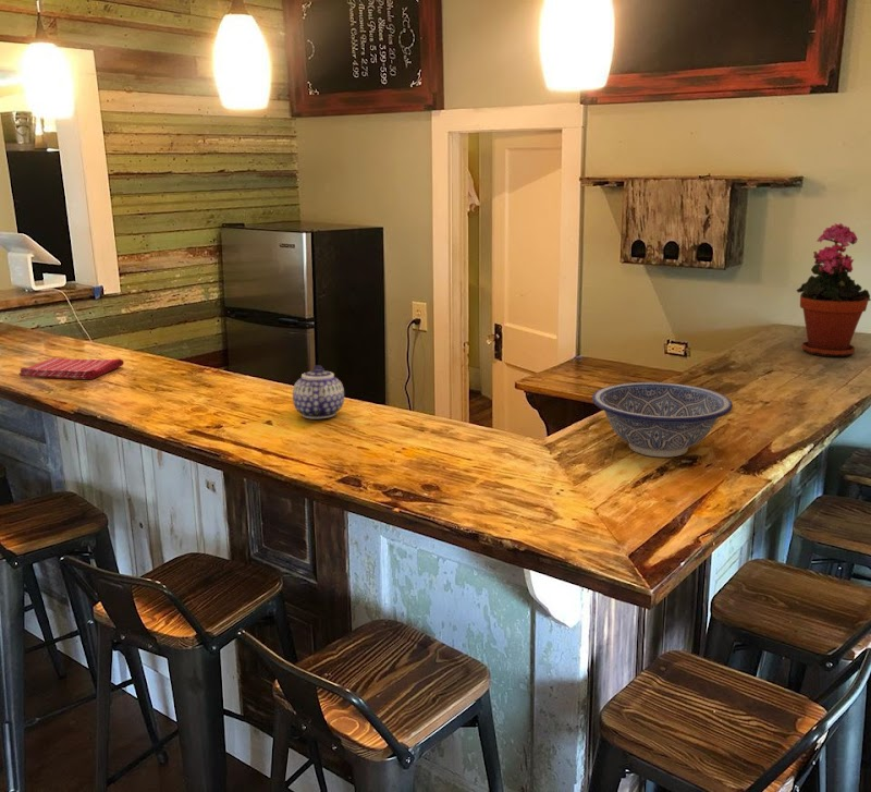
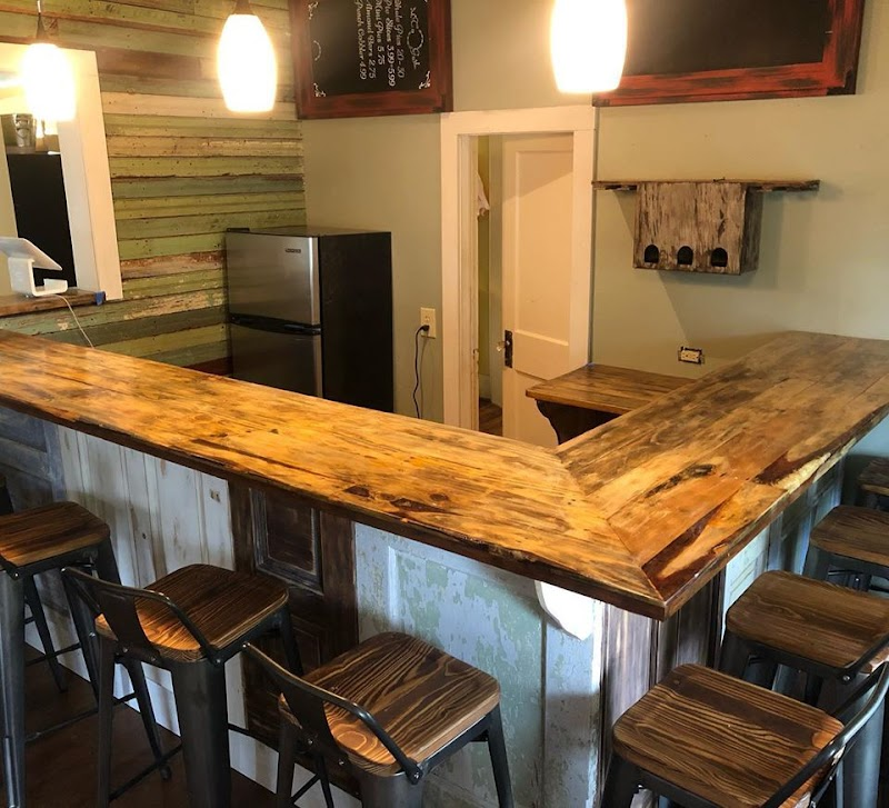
- dish towel (72, 366)
- teapot (318, 390)
- decorative bowl (659, 423)
- potted plant (832, 289)
